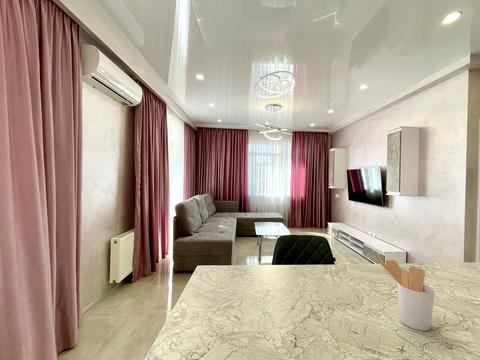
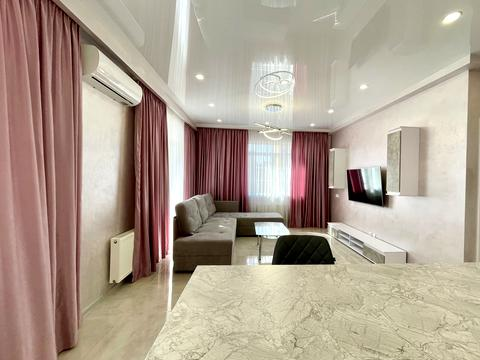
- utensil holder (406, 291)
